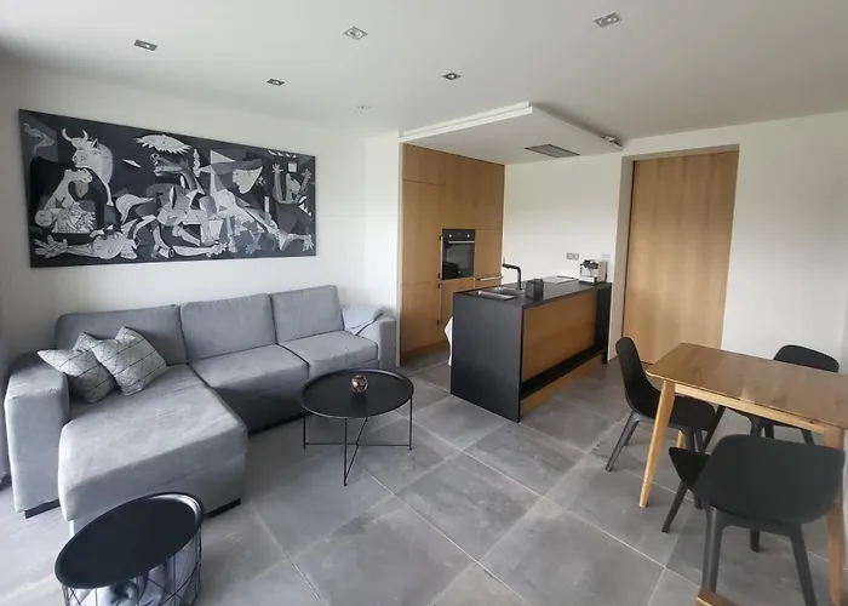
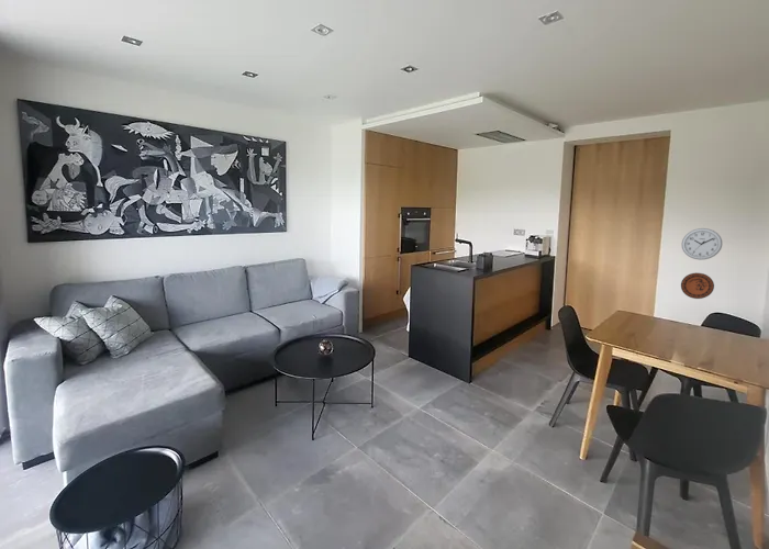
+ wall clock (701, 244)
+ decorative plate (696, 285)
